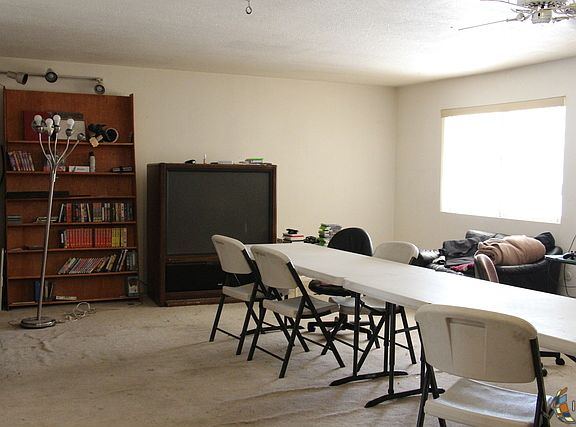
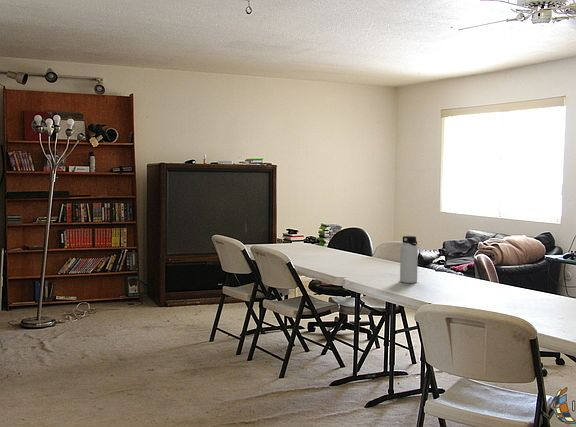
+ water bottle (408, 258)
